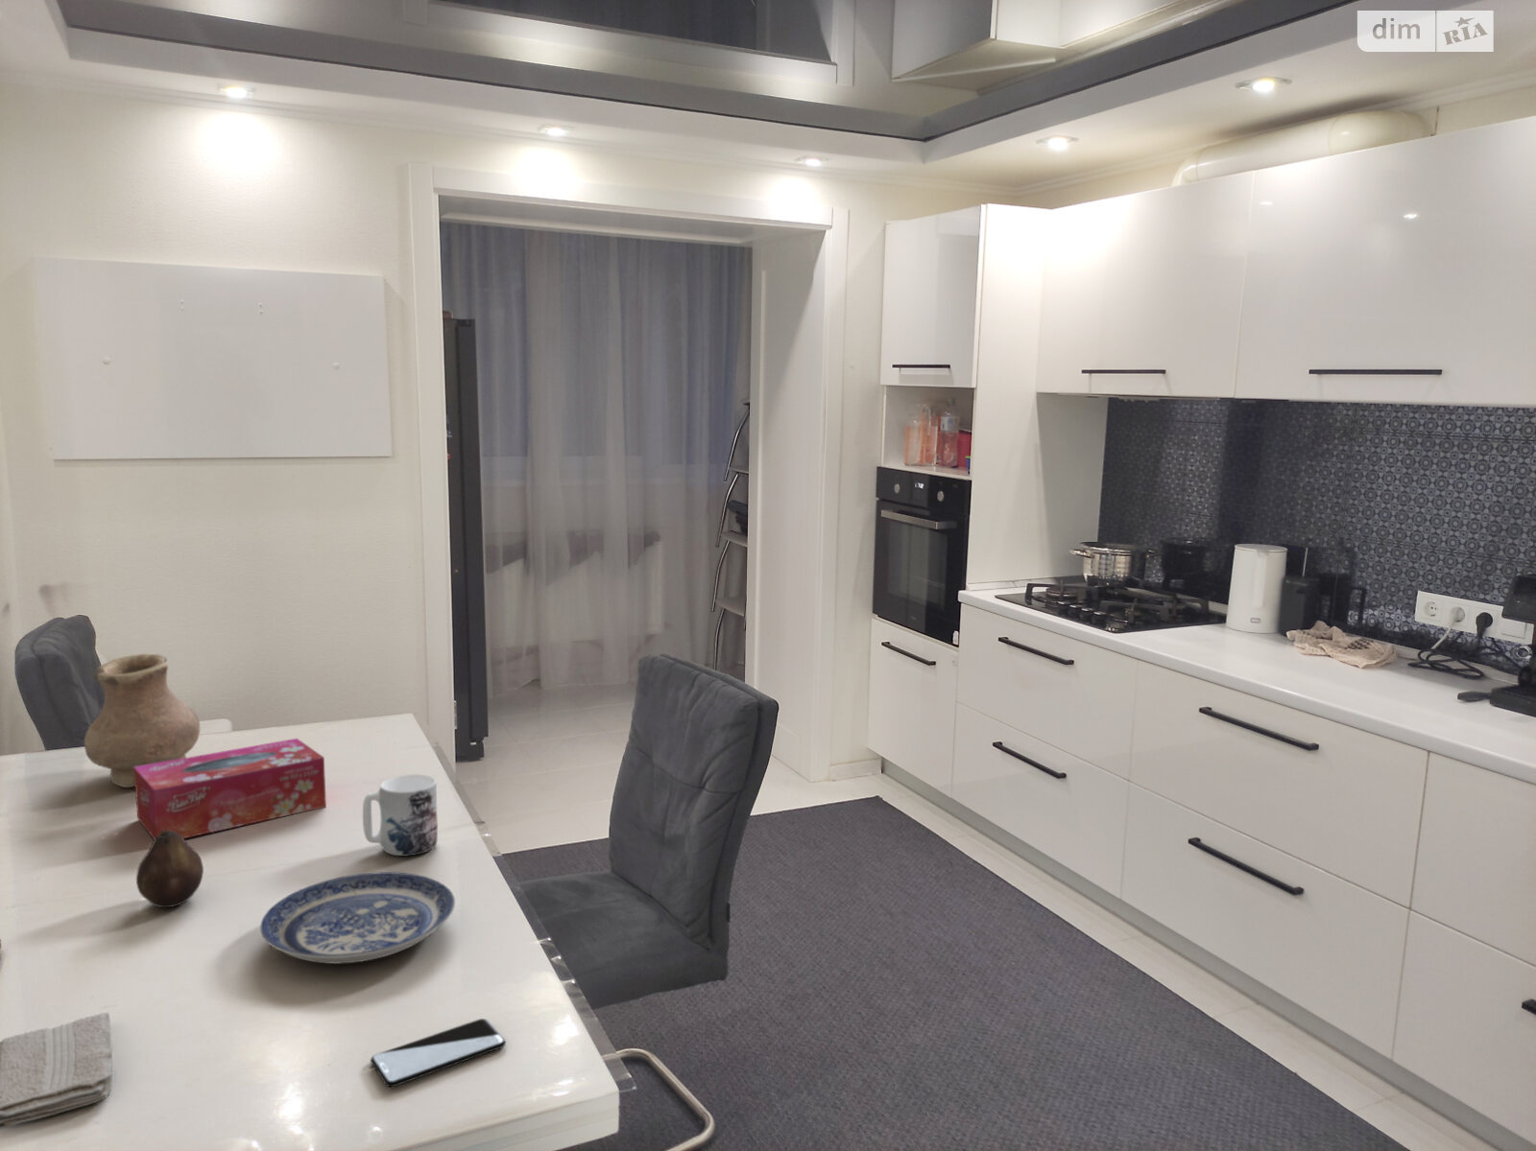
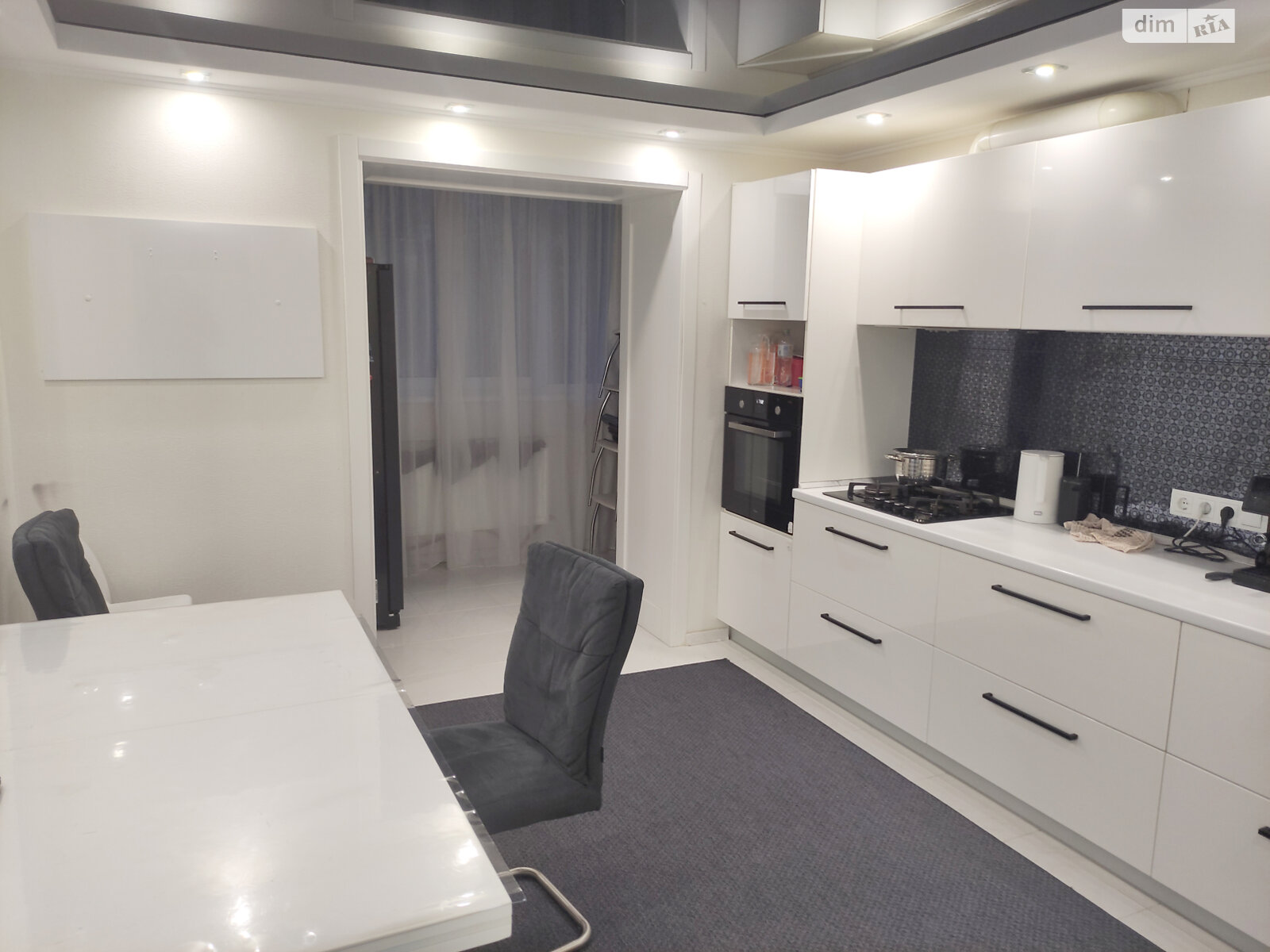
- vase (142, 718)
- mug (403, 817)
- tissue box (231, 787)
- smartphone (439, 1051)
- plate (360, 922)
- washcloth (53, 1065)
- fruit (169, 866)
